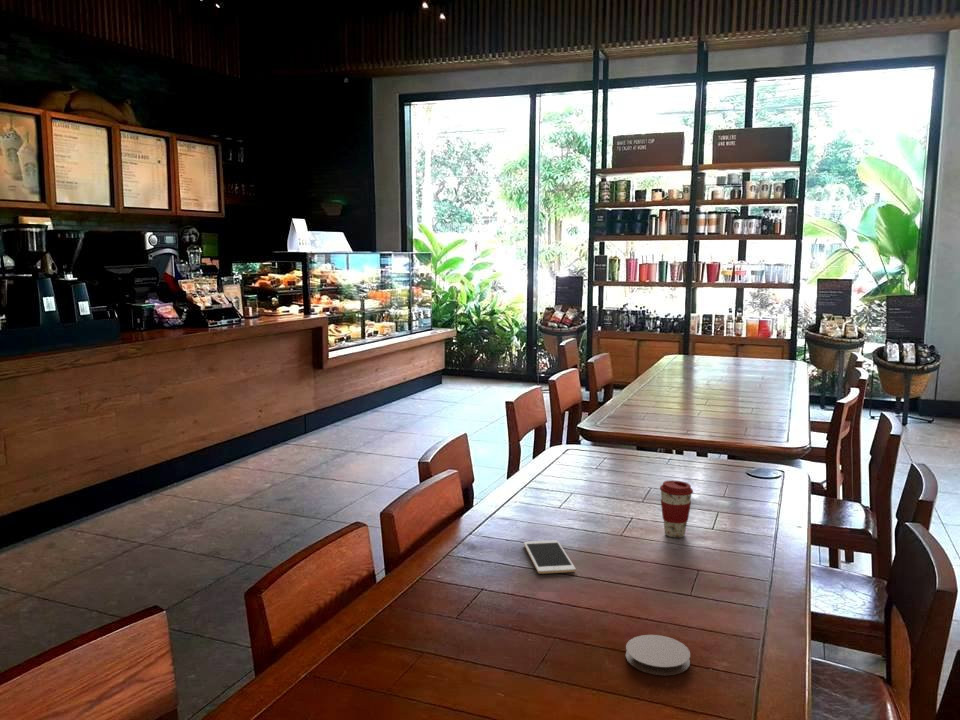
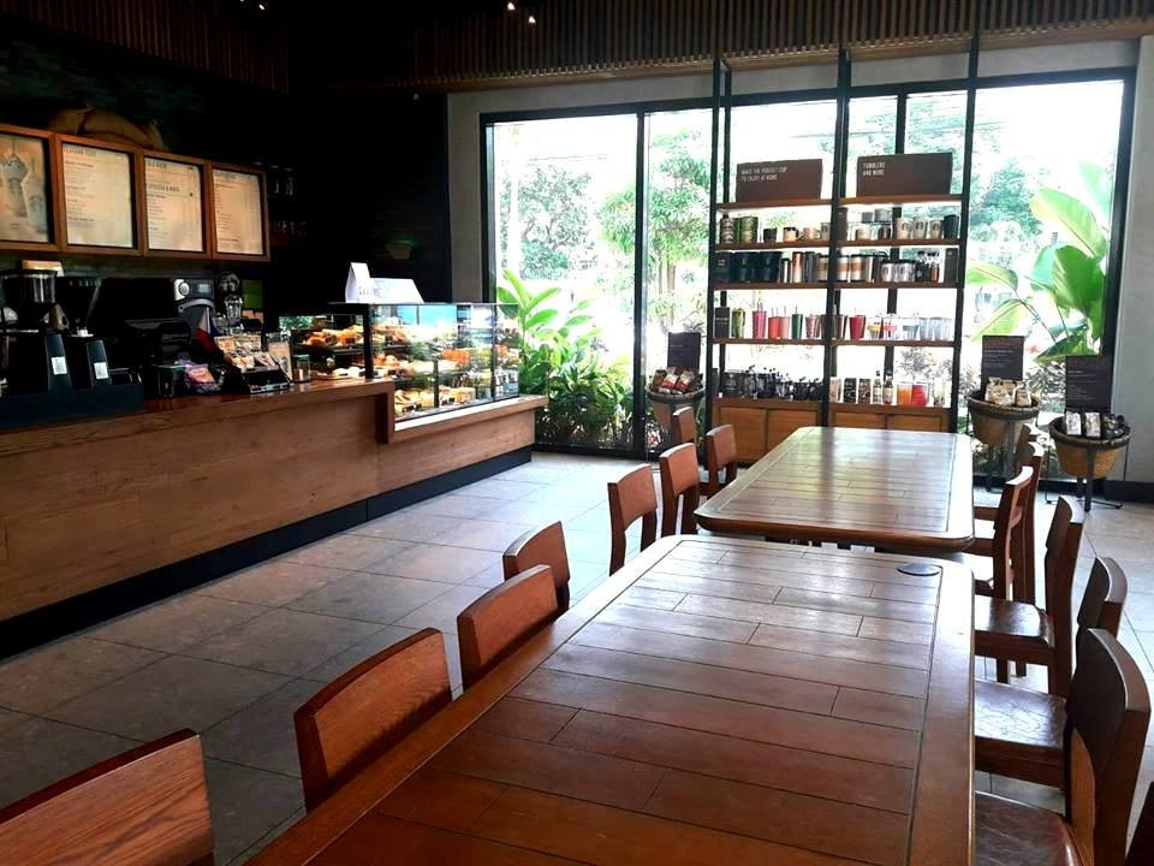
- coaster (657, 654)
- coffee cup (675, 509)
- cell phone (548, 556)
